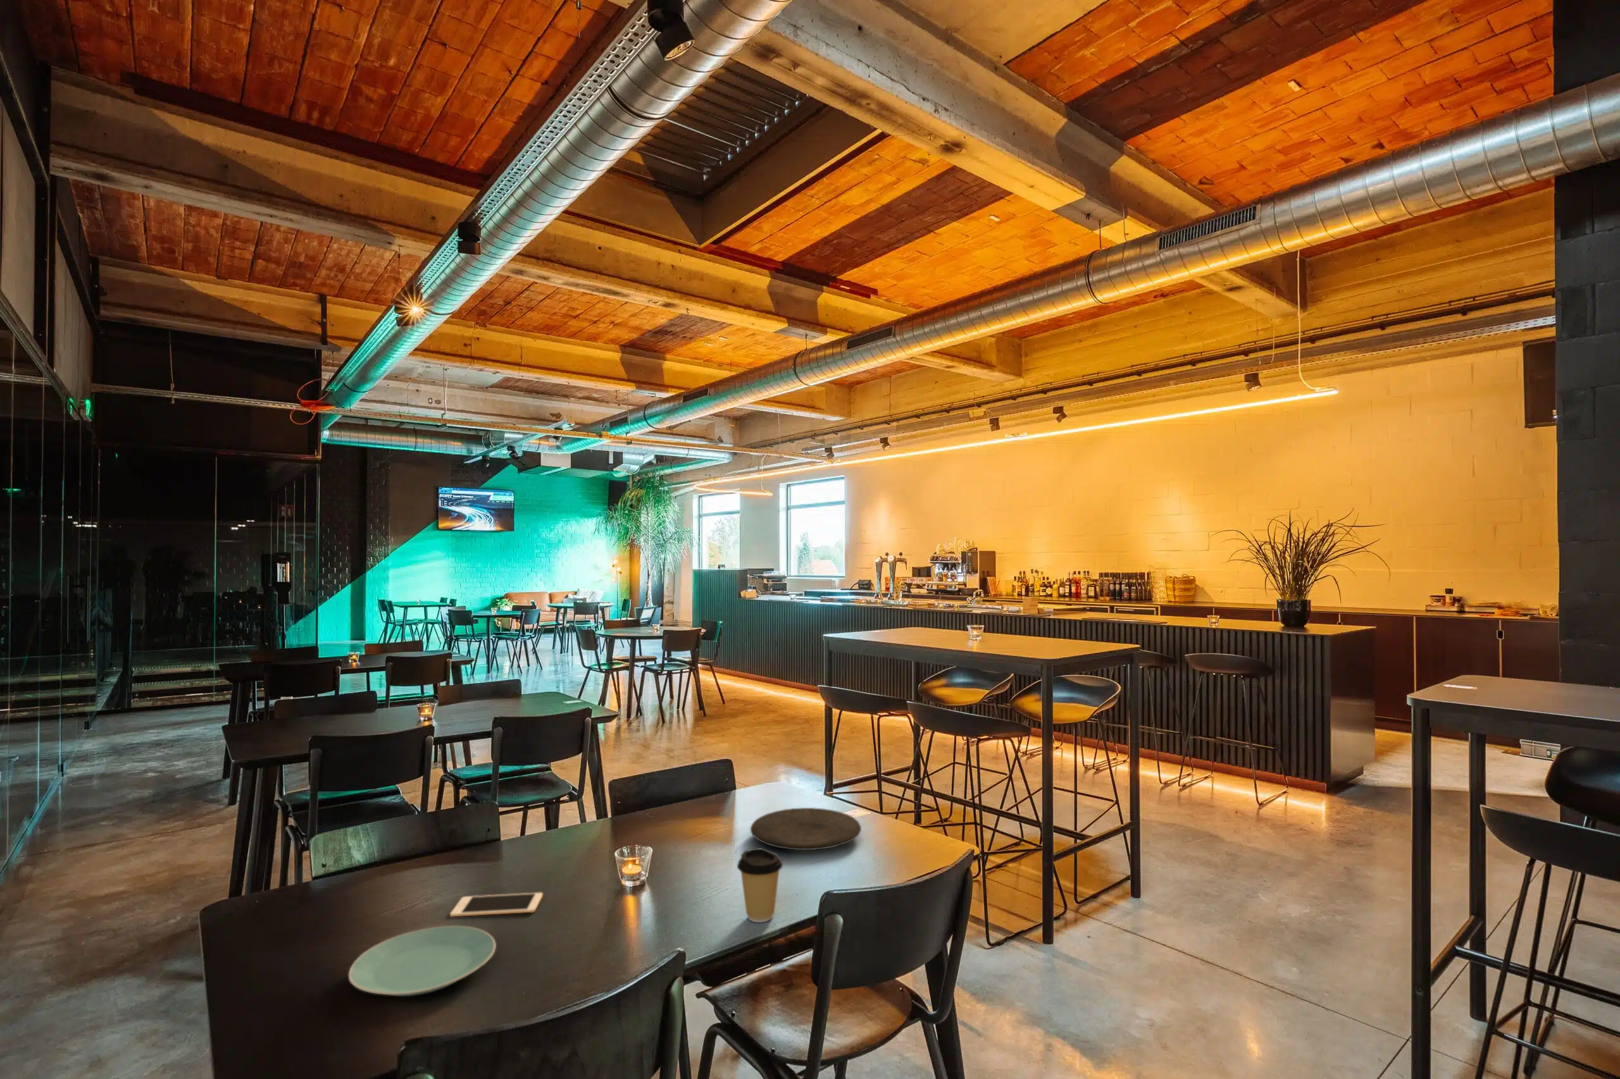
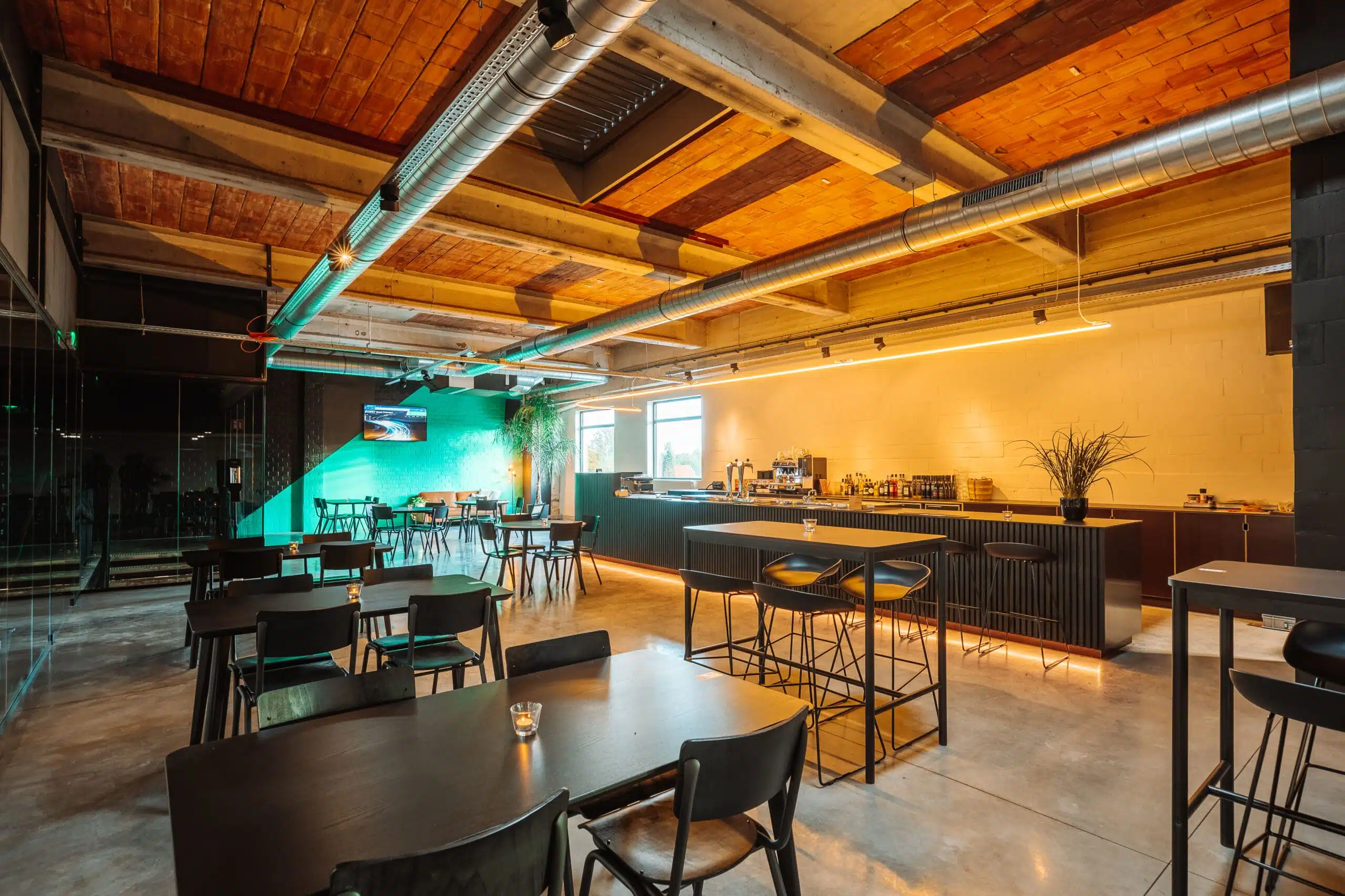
- coffee cup (760, 885)
- cell phone (497, 904)
- plate (425, 963)
- plate (806, 831)
